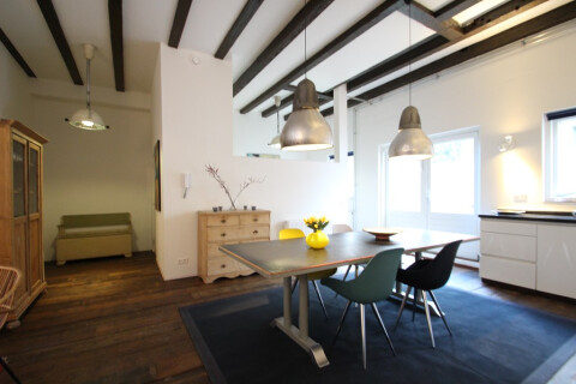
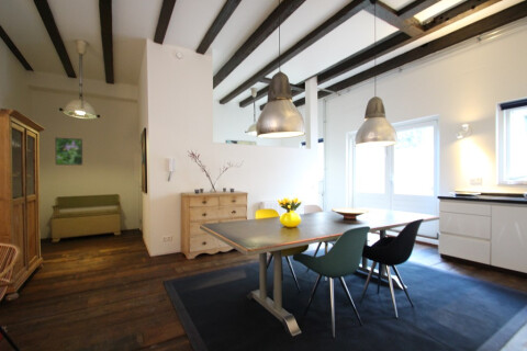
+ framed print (69, 151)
